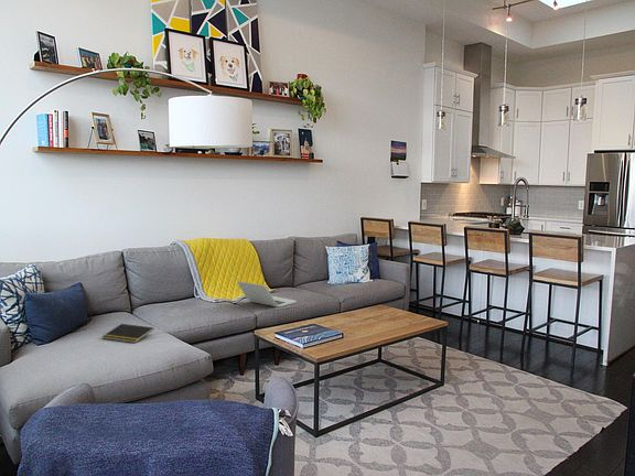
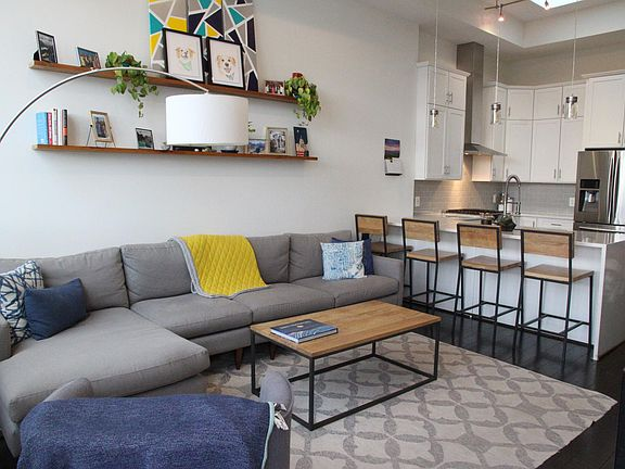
- laptop (267, 291)
- notepad (128, 333)
